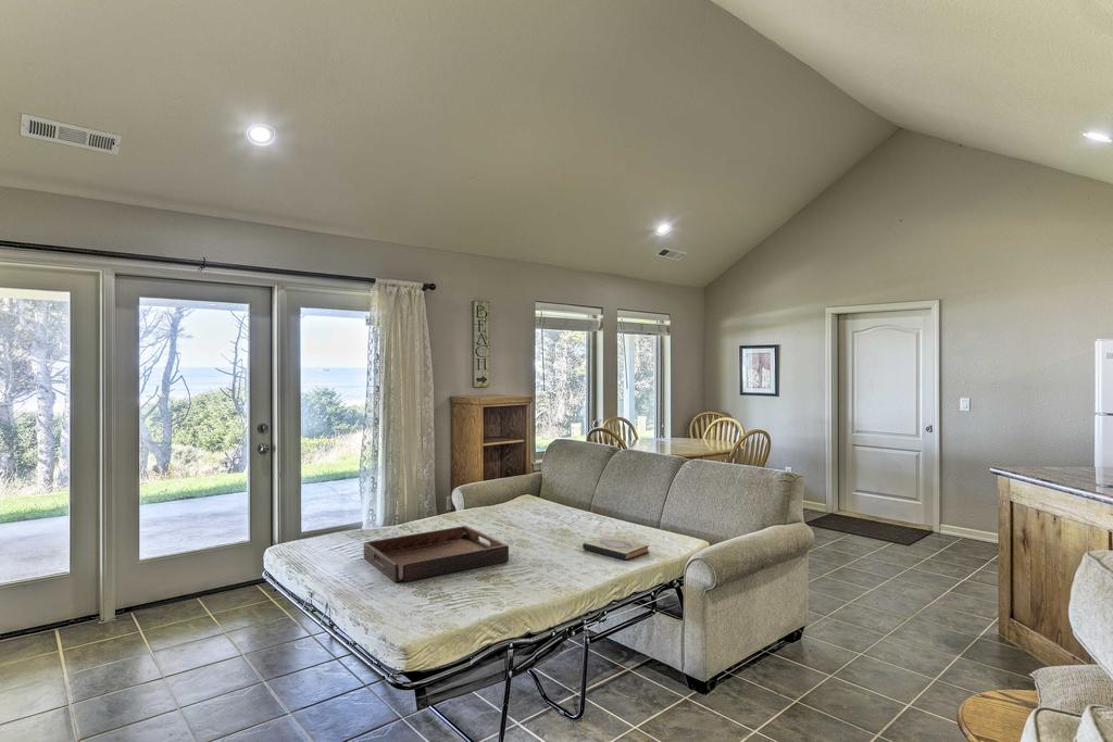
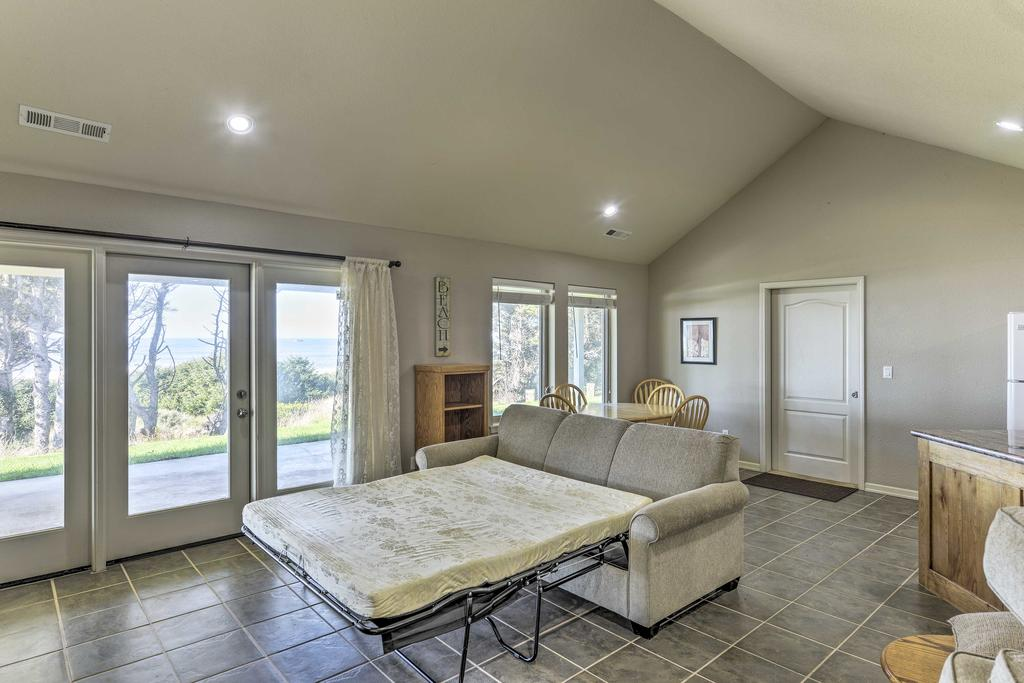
- serving tray (435, 551)
- hardback book (615, 546)
